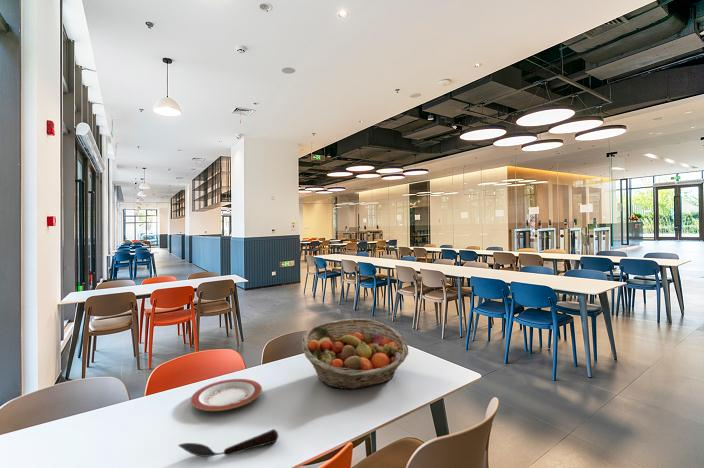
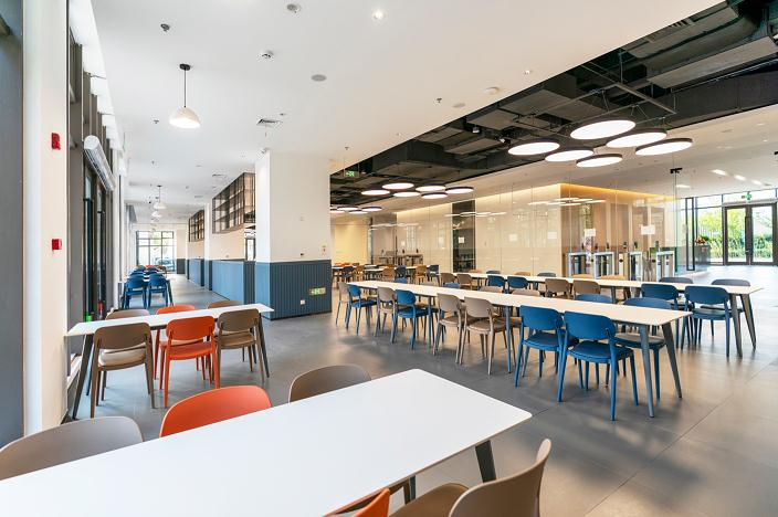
- fruit basket (355, 351)
- spoon (233, 445)
- plate (227, 395)
